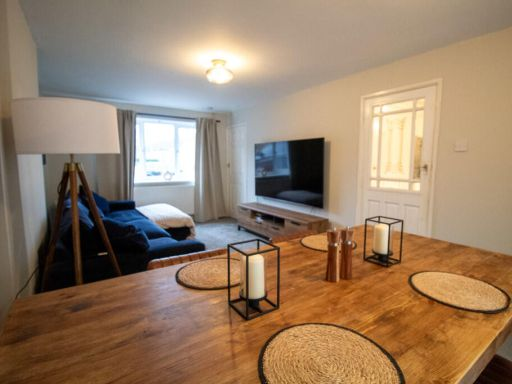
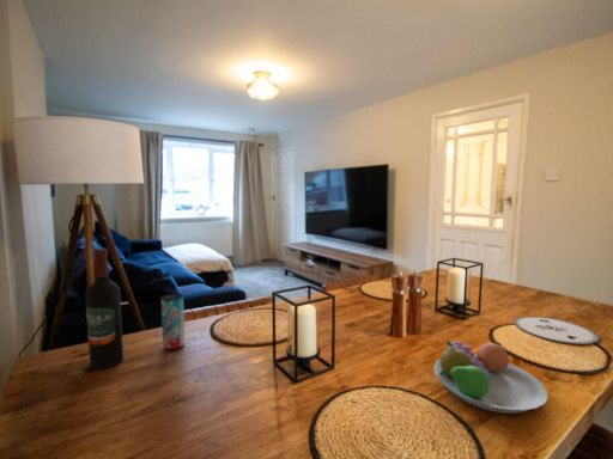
+ wine bottle (103, 306)
+ plate (553, 328)
+ fruit bowl (482, 368)
+ beverage can (172, 322)
